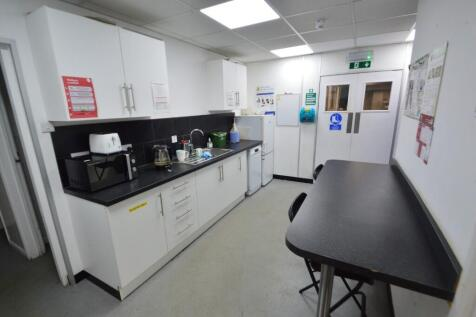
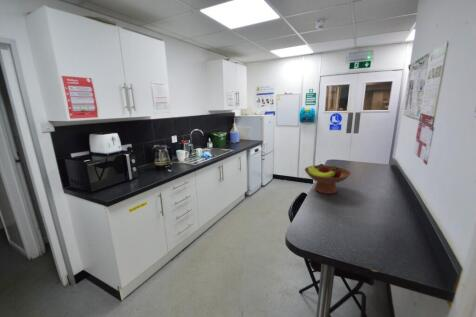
+ fruit bowl (326, 176)
